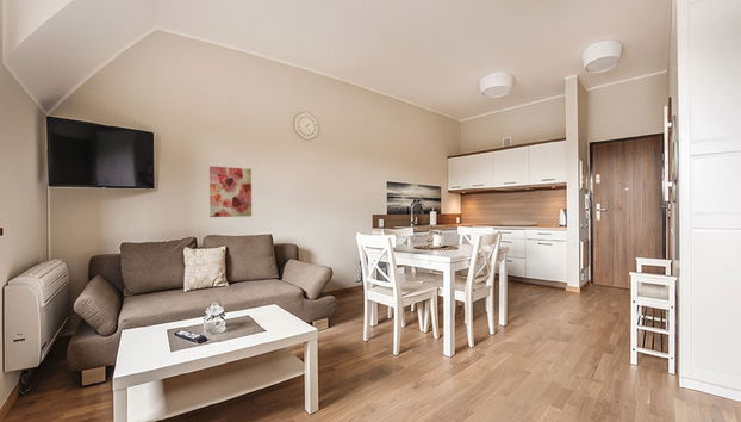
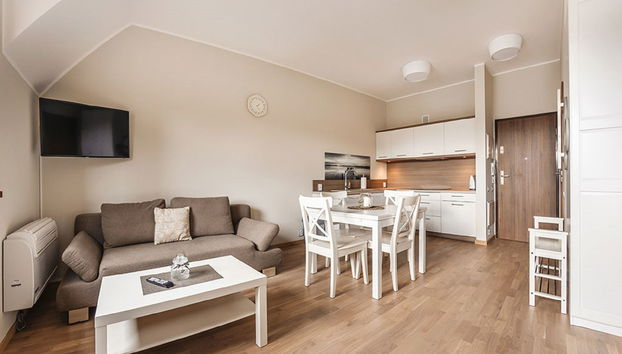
- wall art (231, 192)
